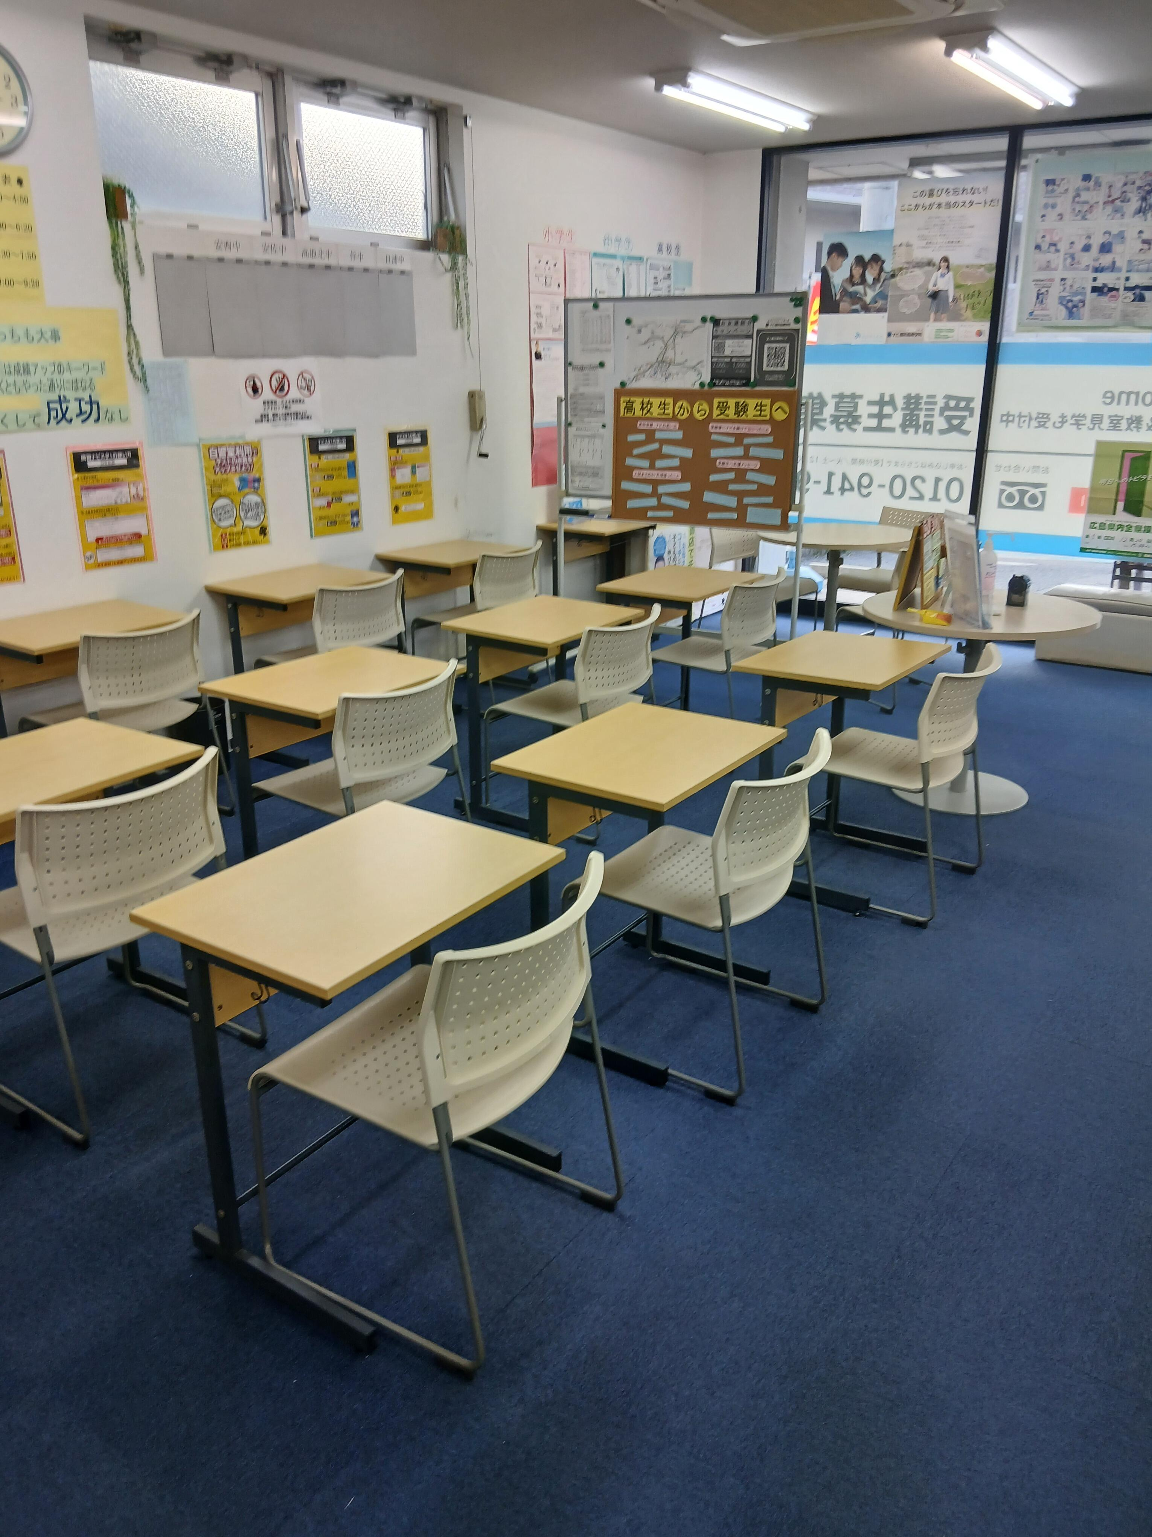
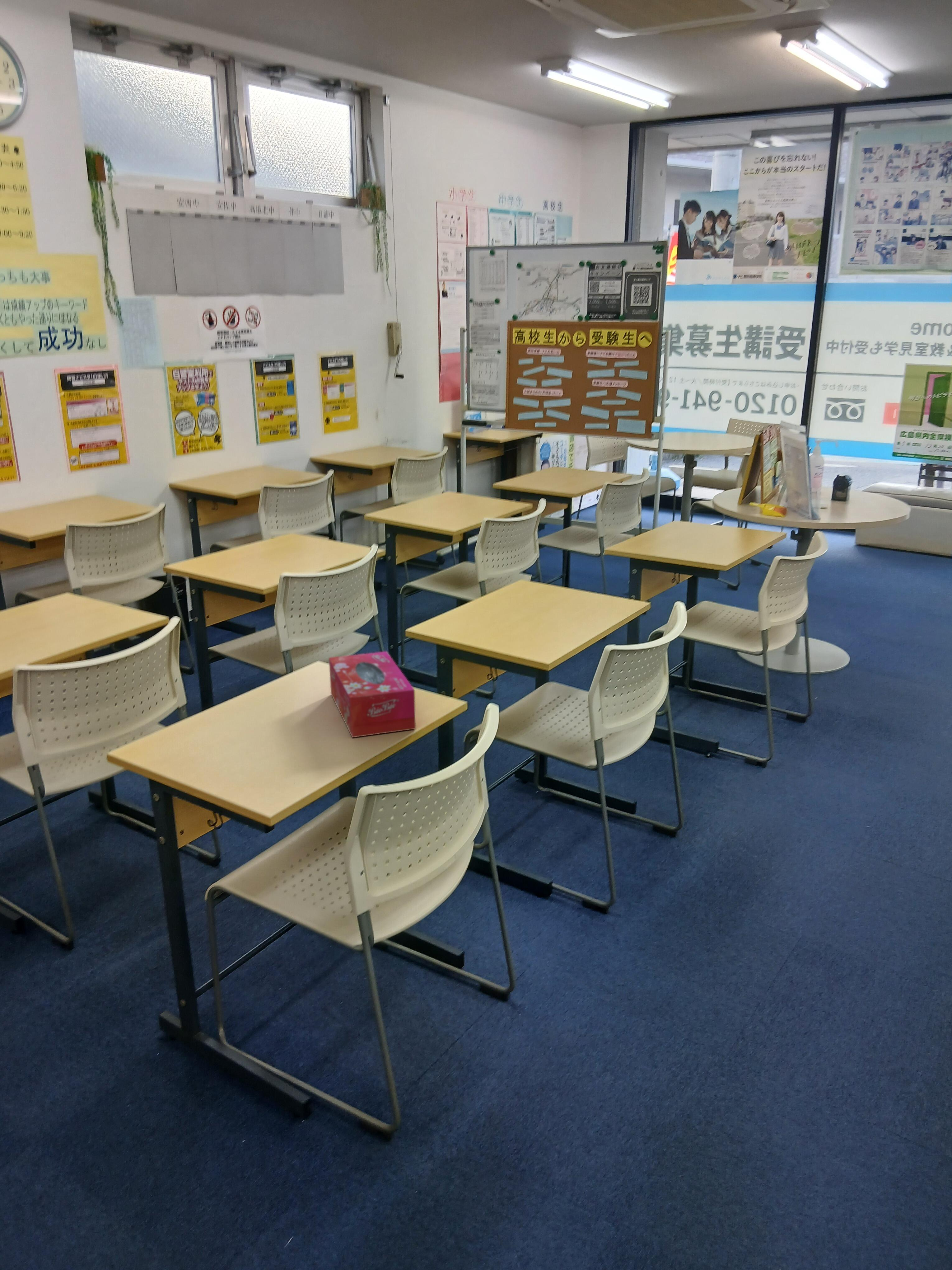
+ tissue box (370, 692)
